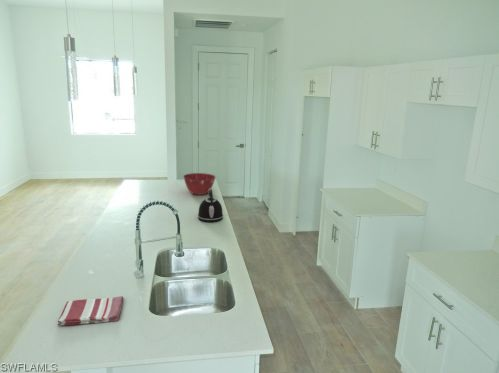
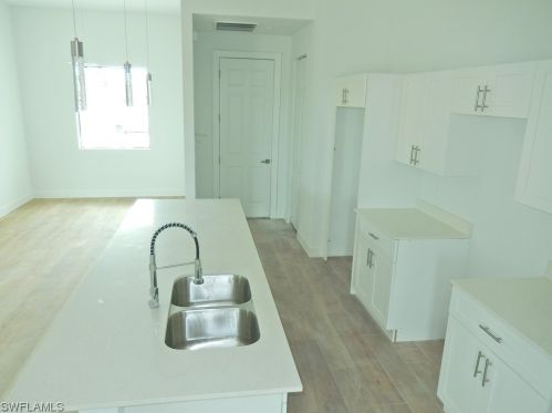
- mixing bowl (199, 184)
- kettle (210, 203)
- dish towel (92, 309)
